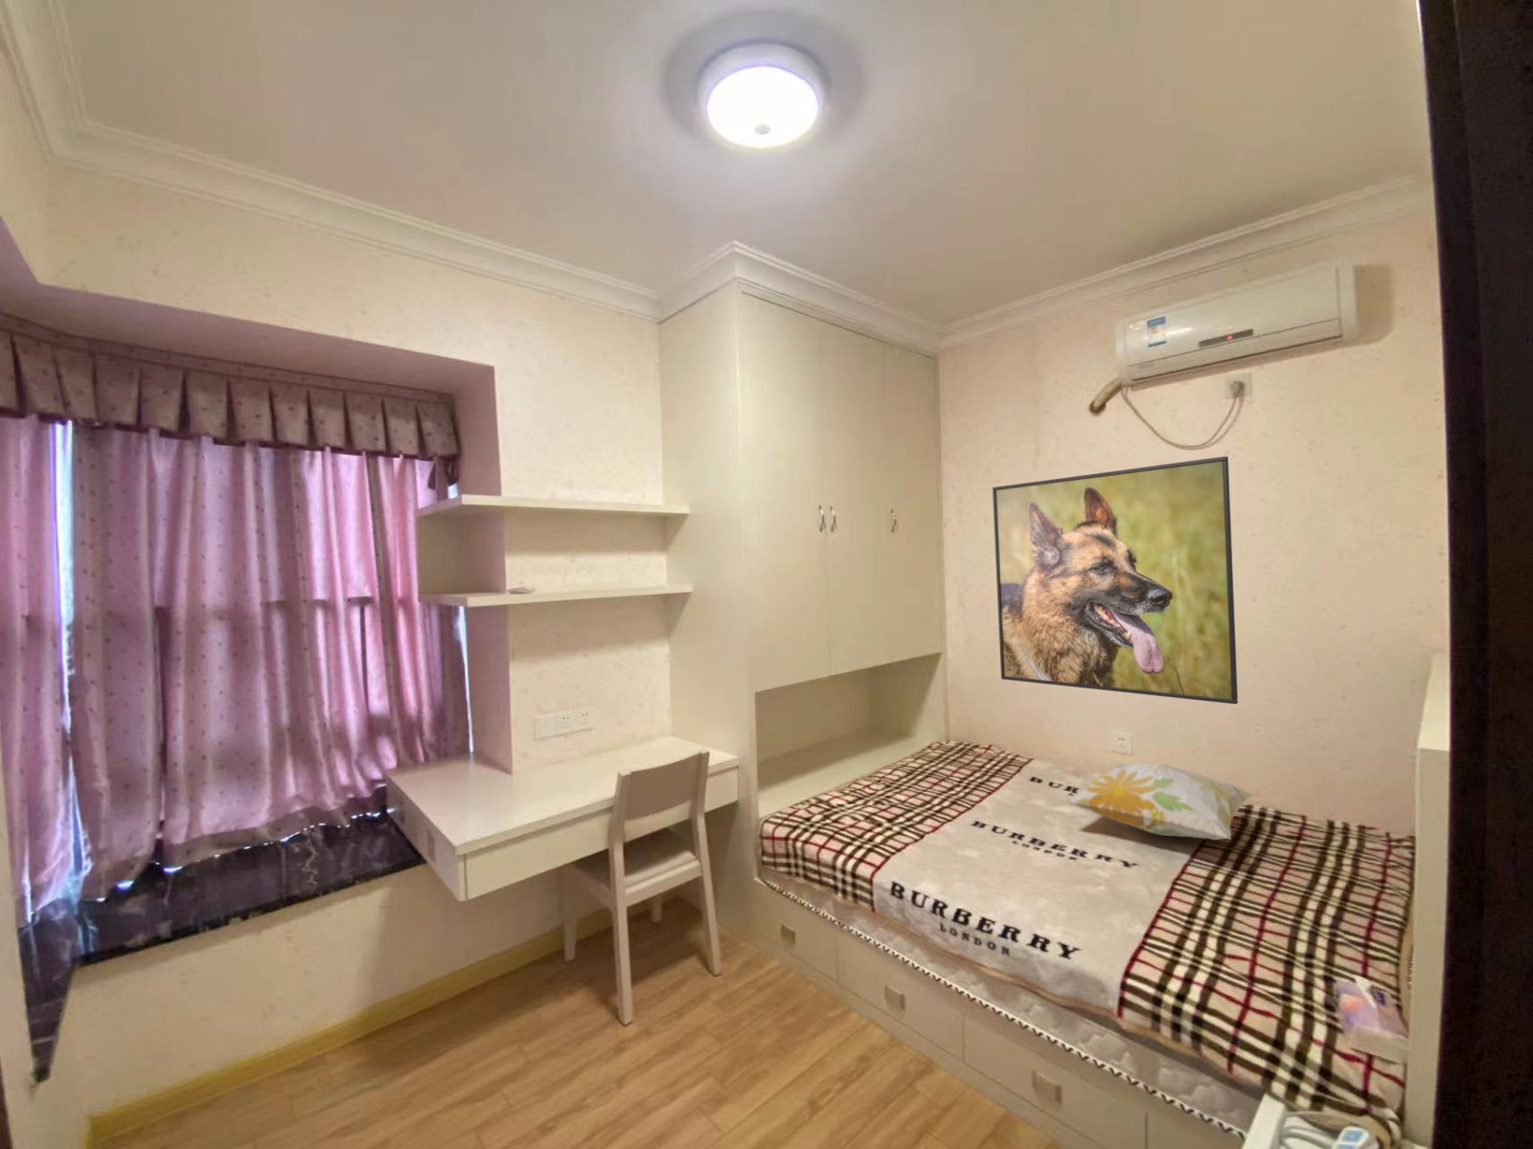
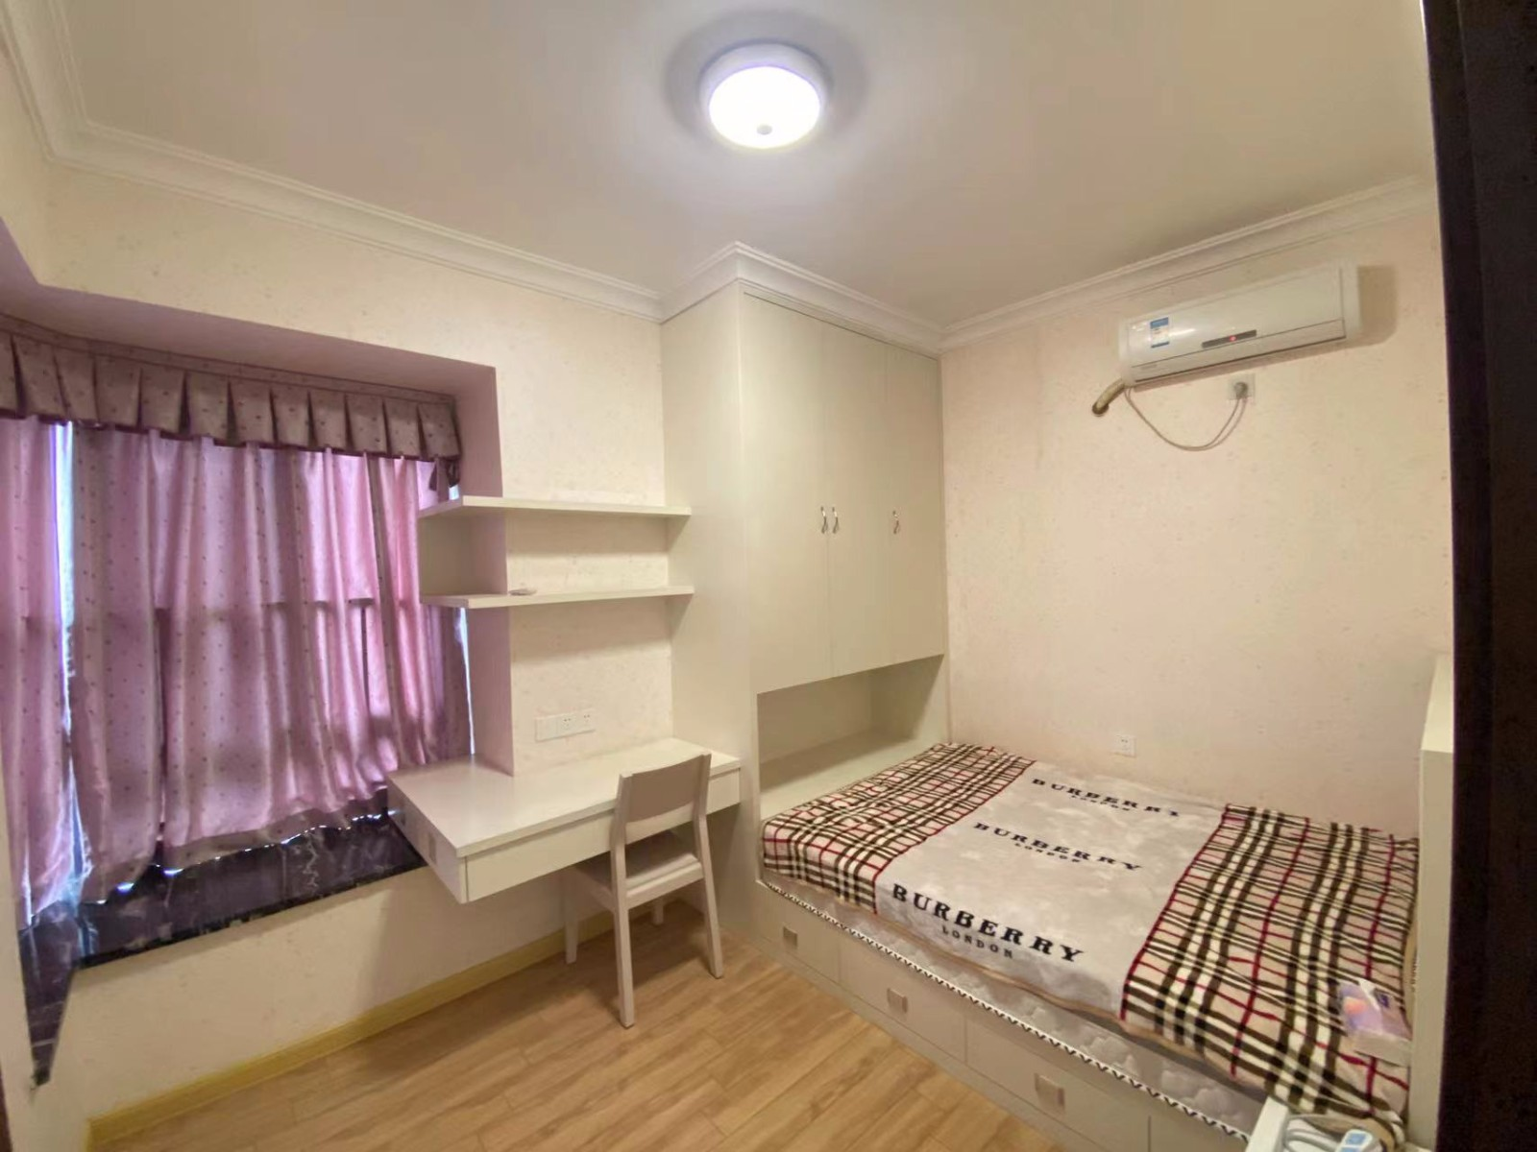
- decorative pillow (1160, 798)
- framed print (1100, 582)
